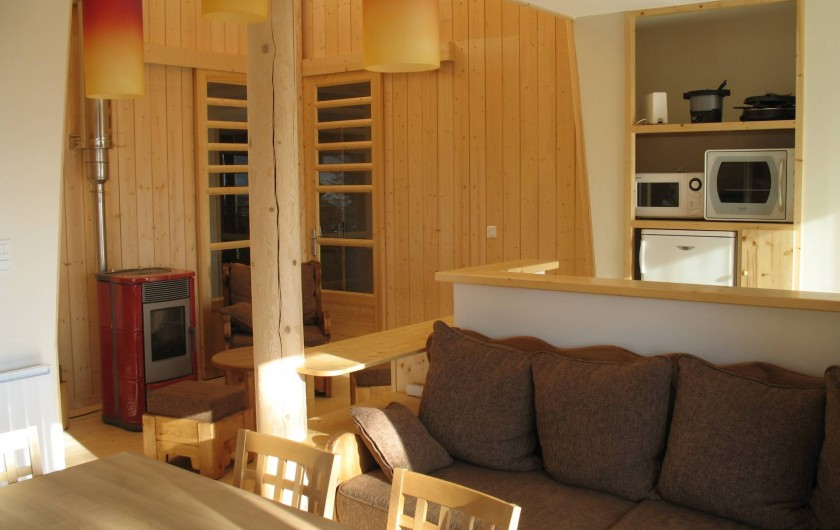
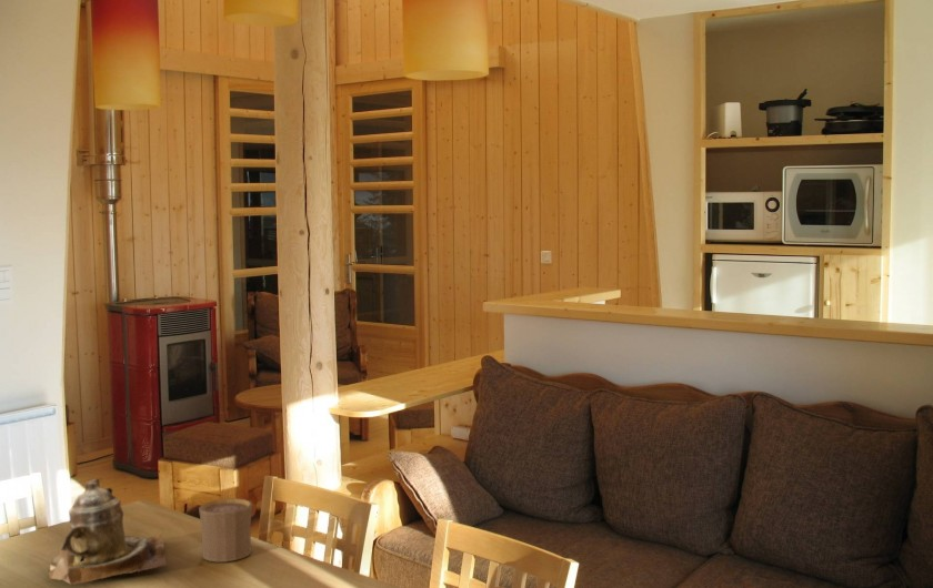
+ teapot (107, 520)
+ cup (225, 529)
